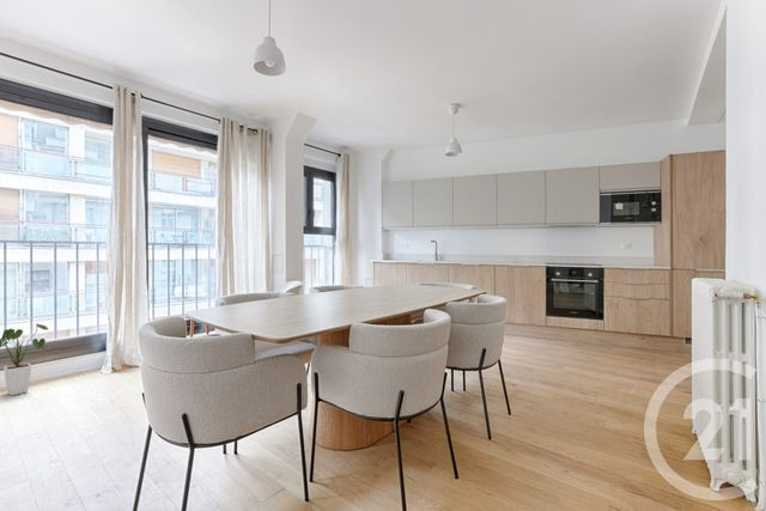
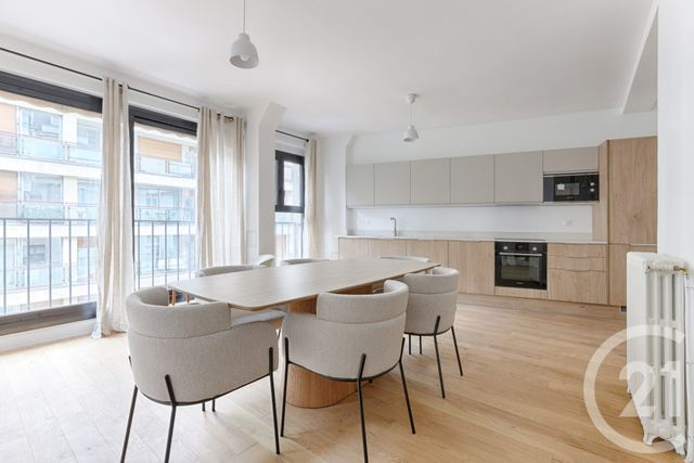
- house plant (23, 357)
